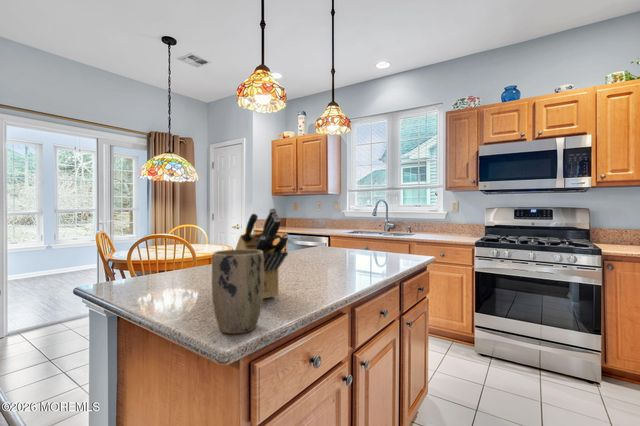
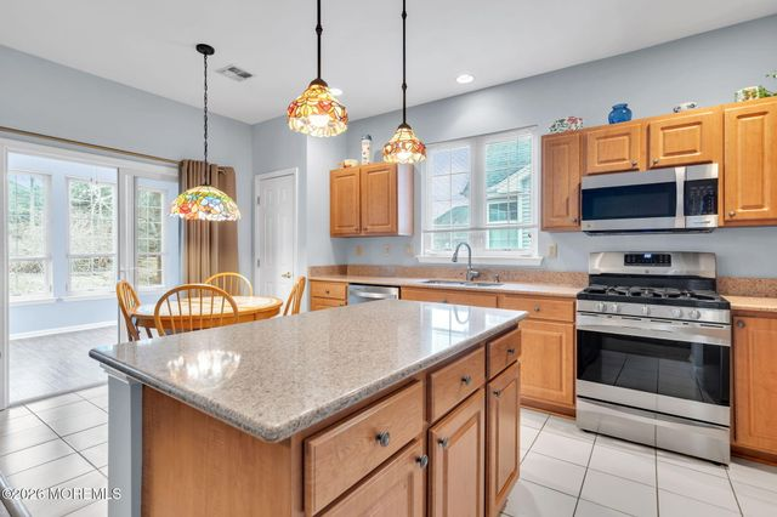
- knife block (254, 249)
- plant pot (238, 289)
